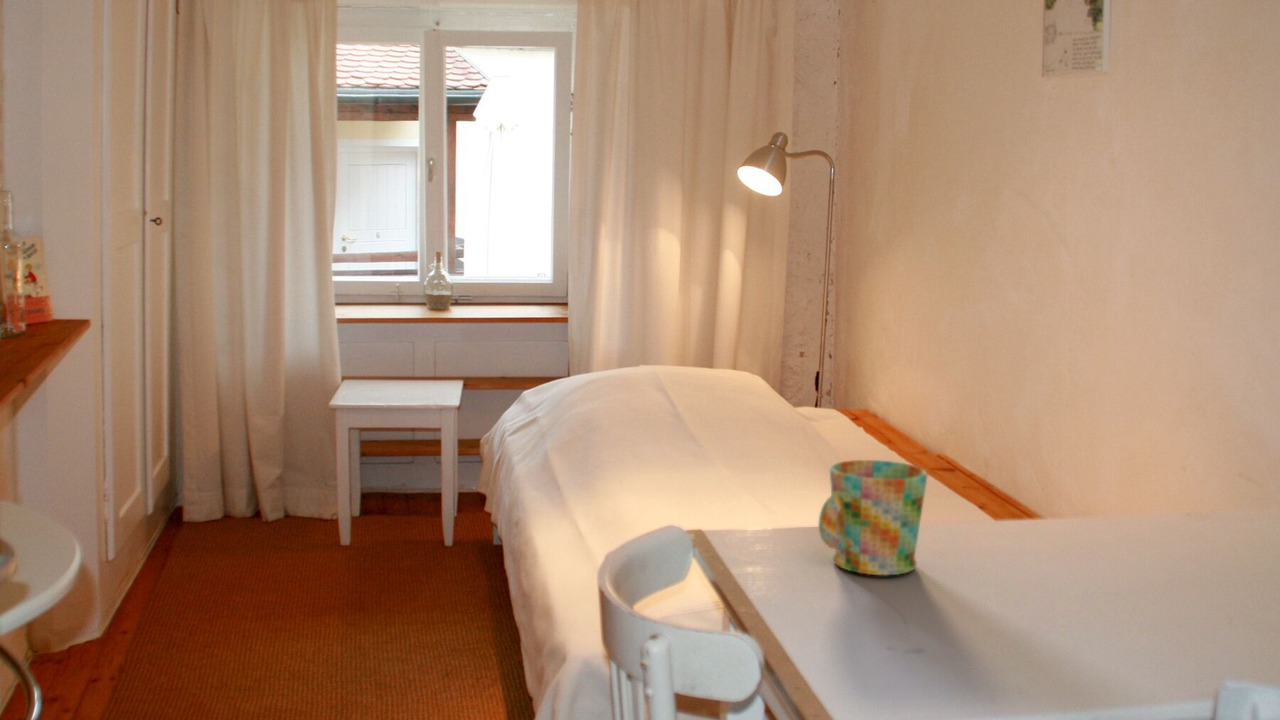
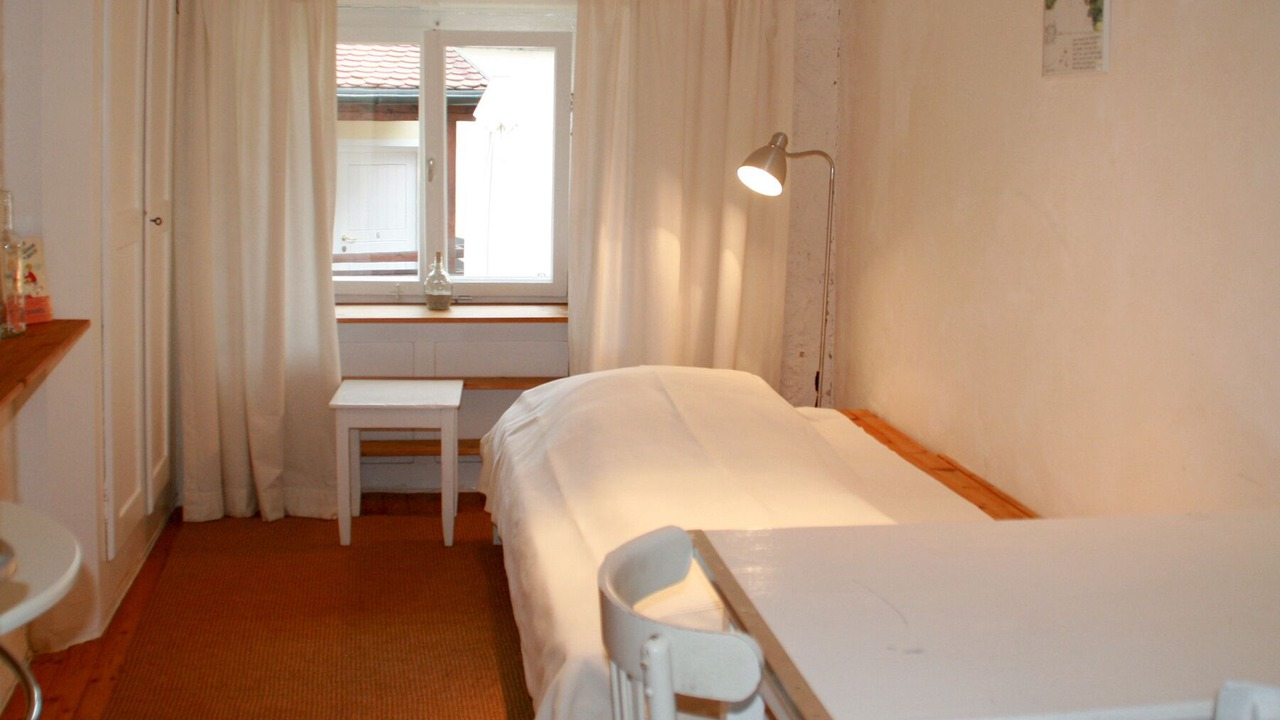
- mug (866, 518)
